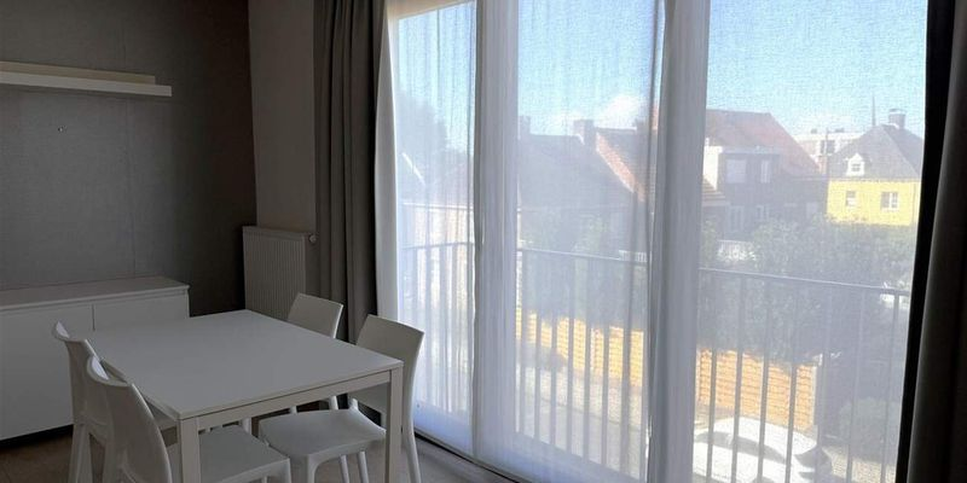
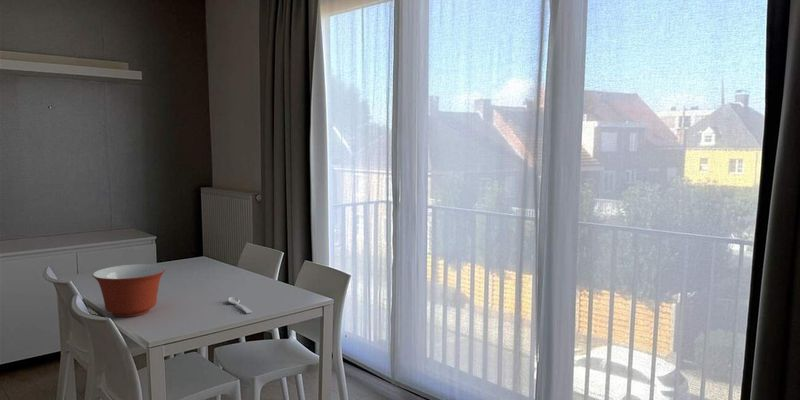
+ spoon (240, 304)
+ mixing bowl (130, 291)
